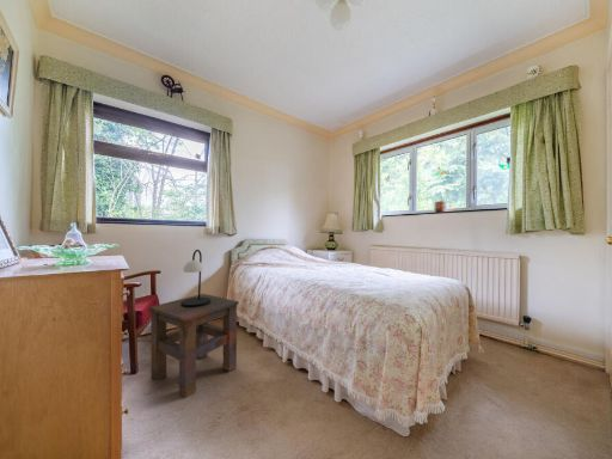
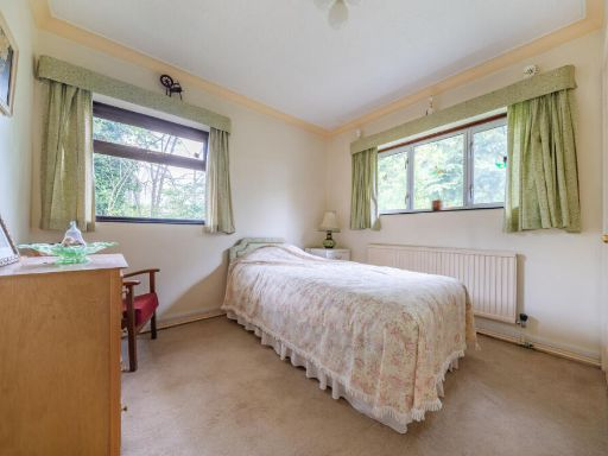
- table lamp (198, 276)
- side table (195, 337)
